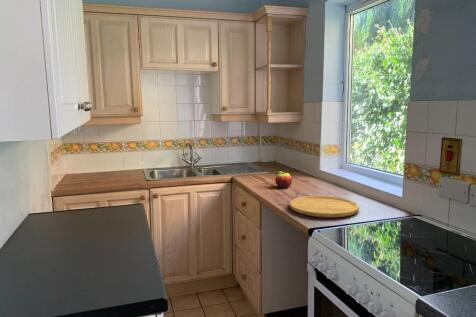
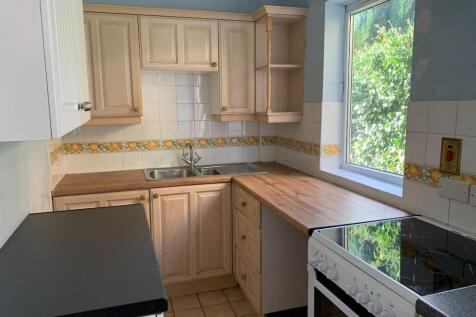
- cutting board (323, 205)
- fruit (283, 179)
